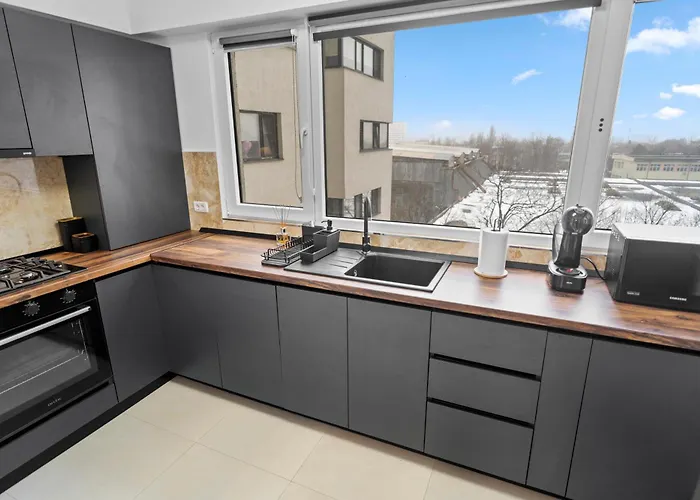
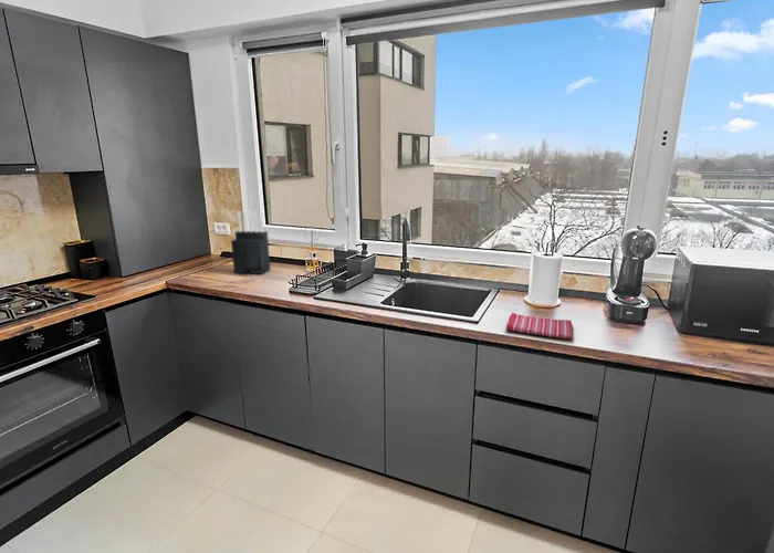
+ dish towel (538, 325)
+ knife block (249, 242)
